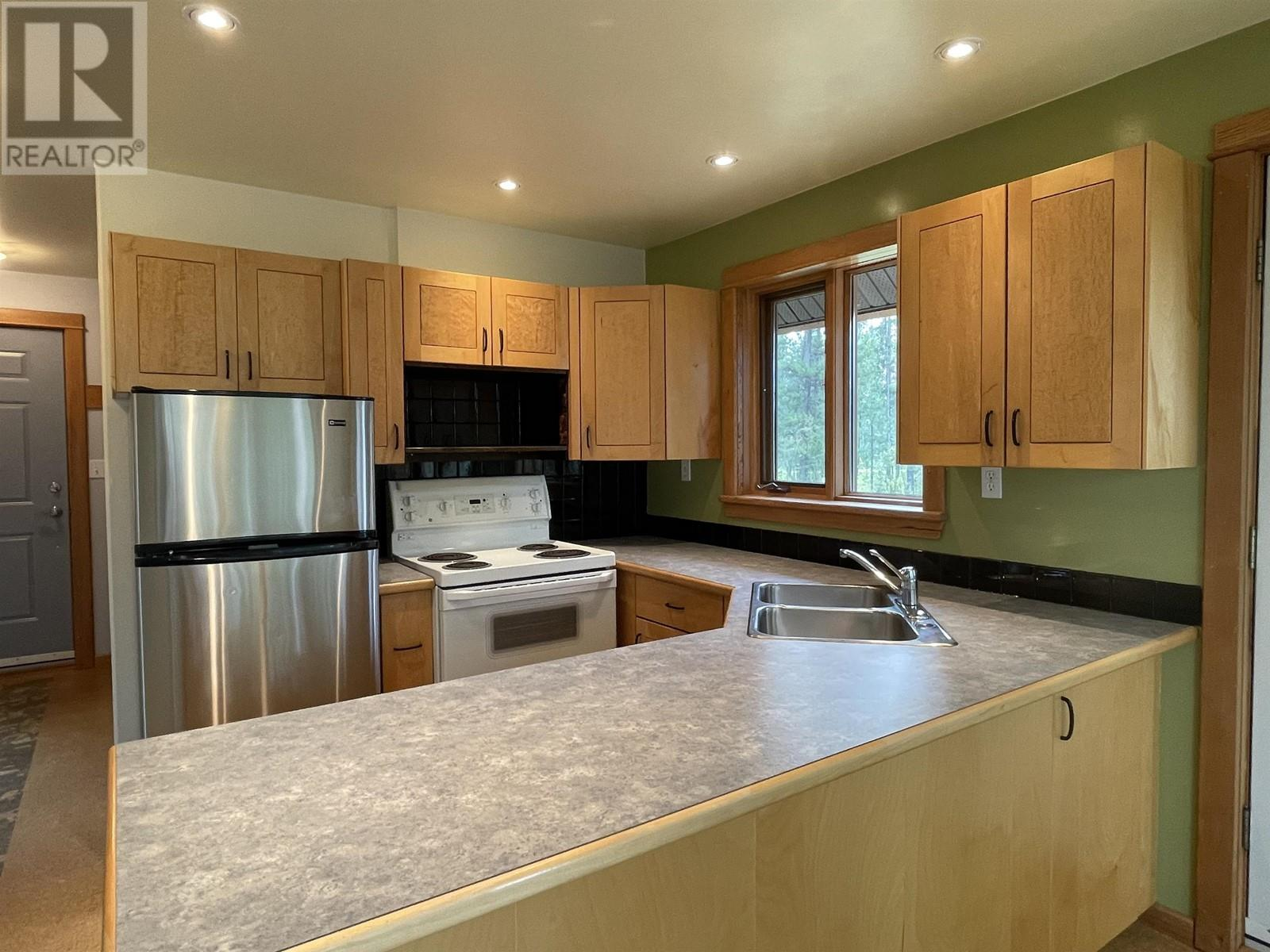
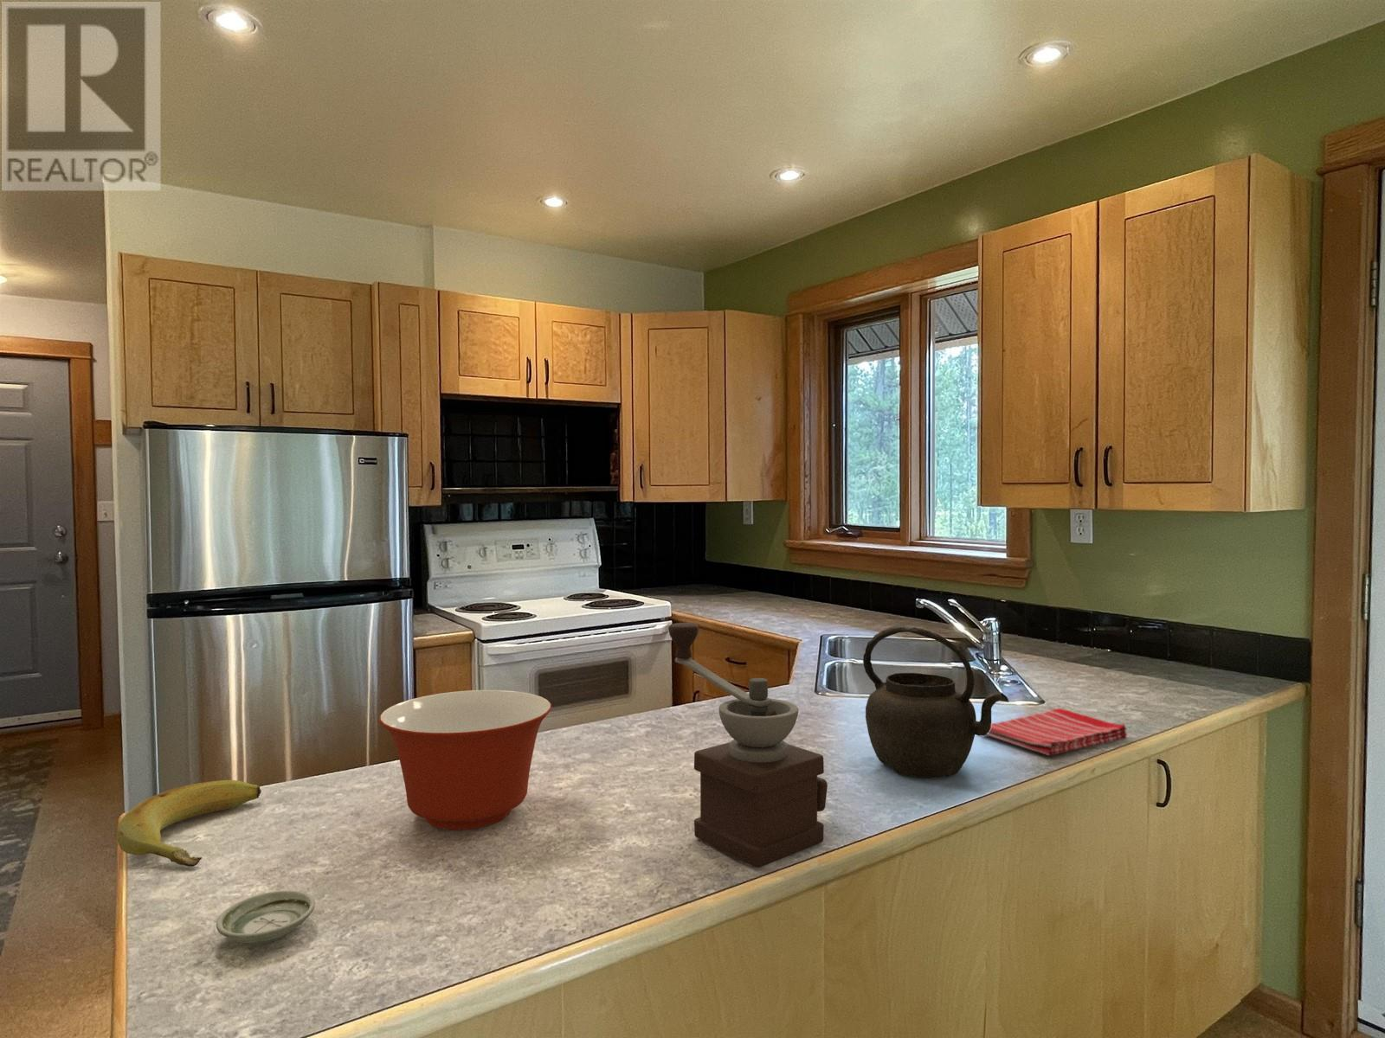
+ dish towel (1051, 729)
+ banana (193, 816)
+ saucer (266, 921)
+ kettle (931, 698)
+ mixing bowl (468, 761)
+ coffee grinder (739, 726)
